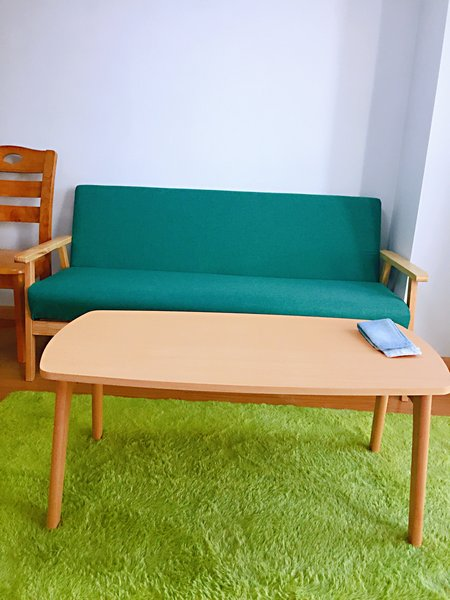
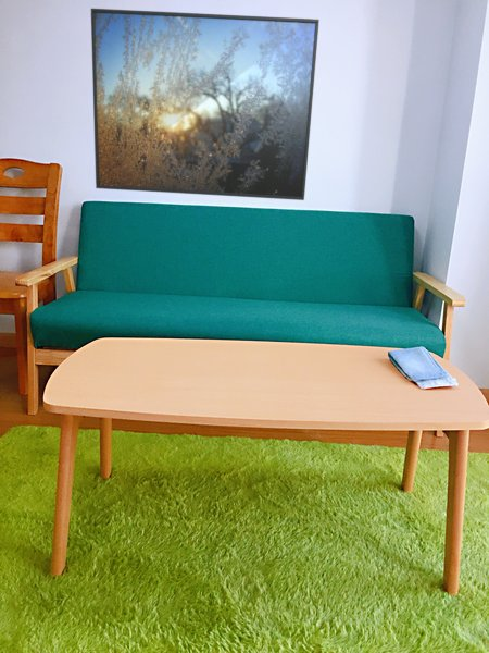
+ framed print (201, 108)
